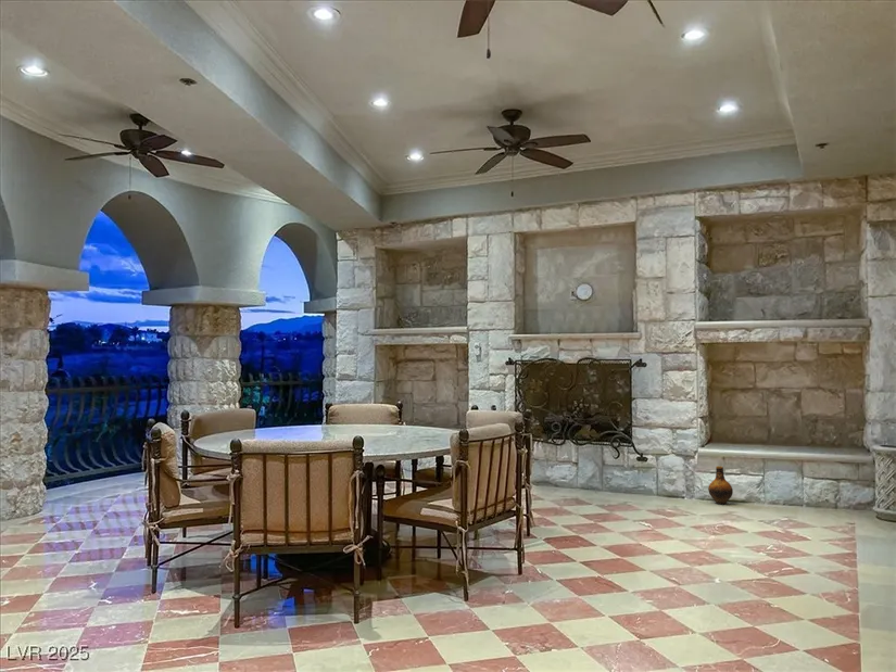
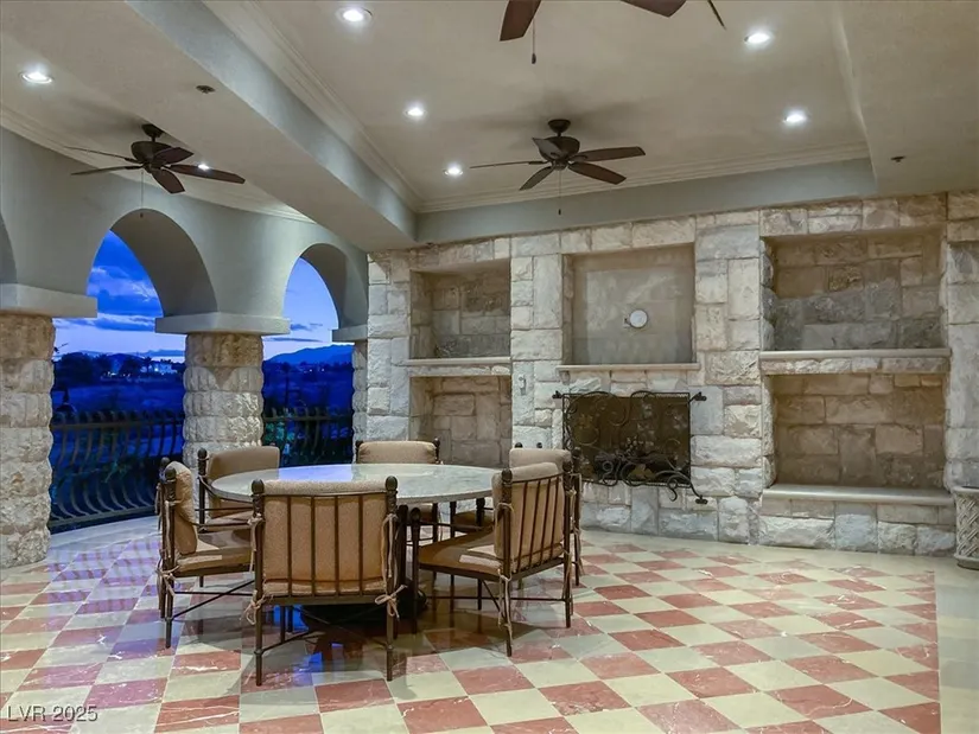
- ceramic jug (720, 484)
